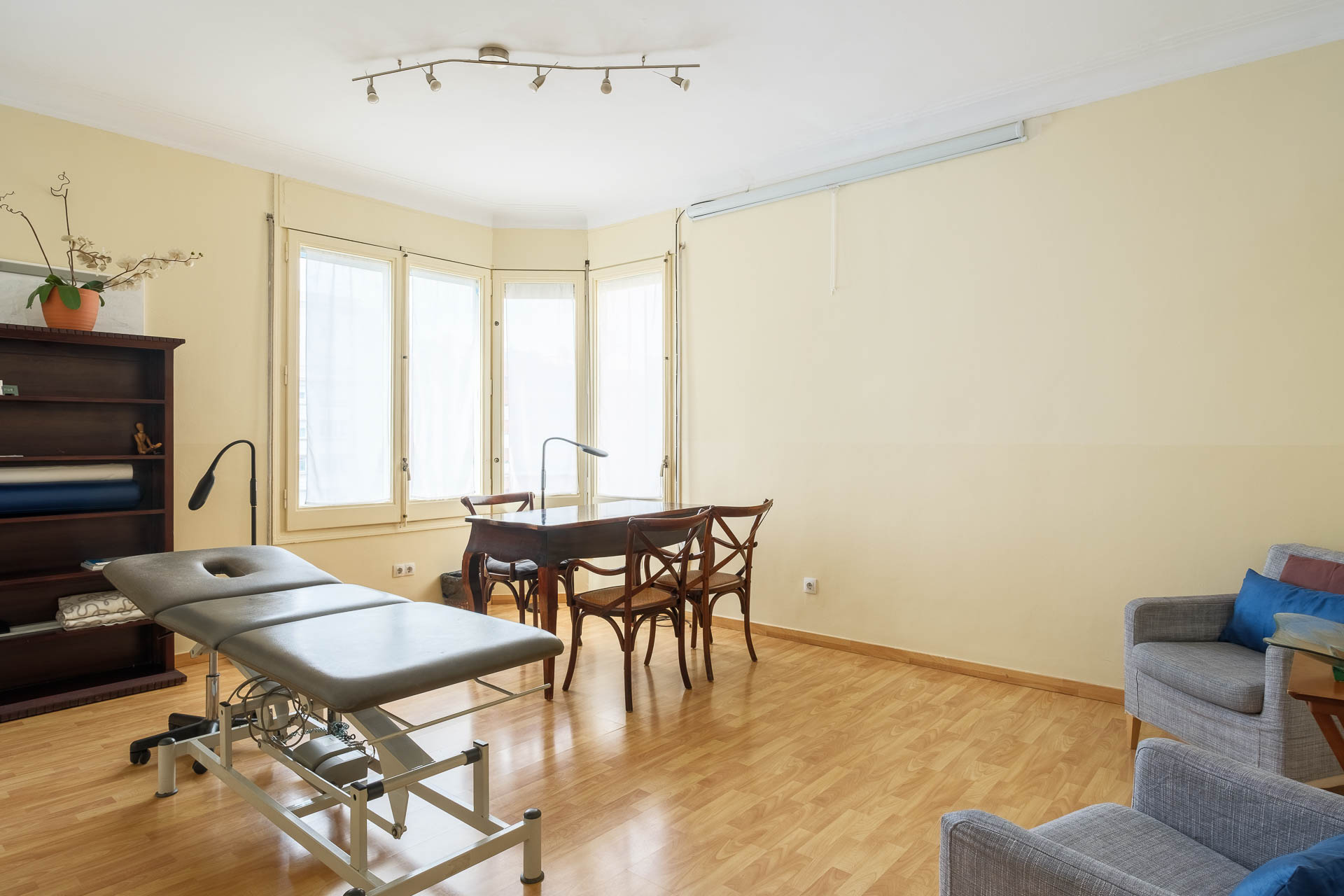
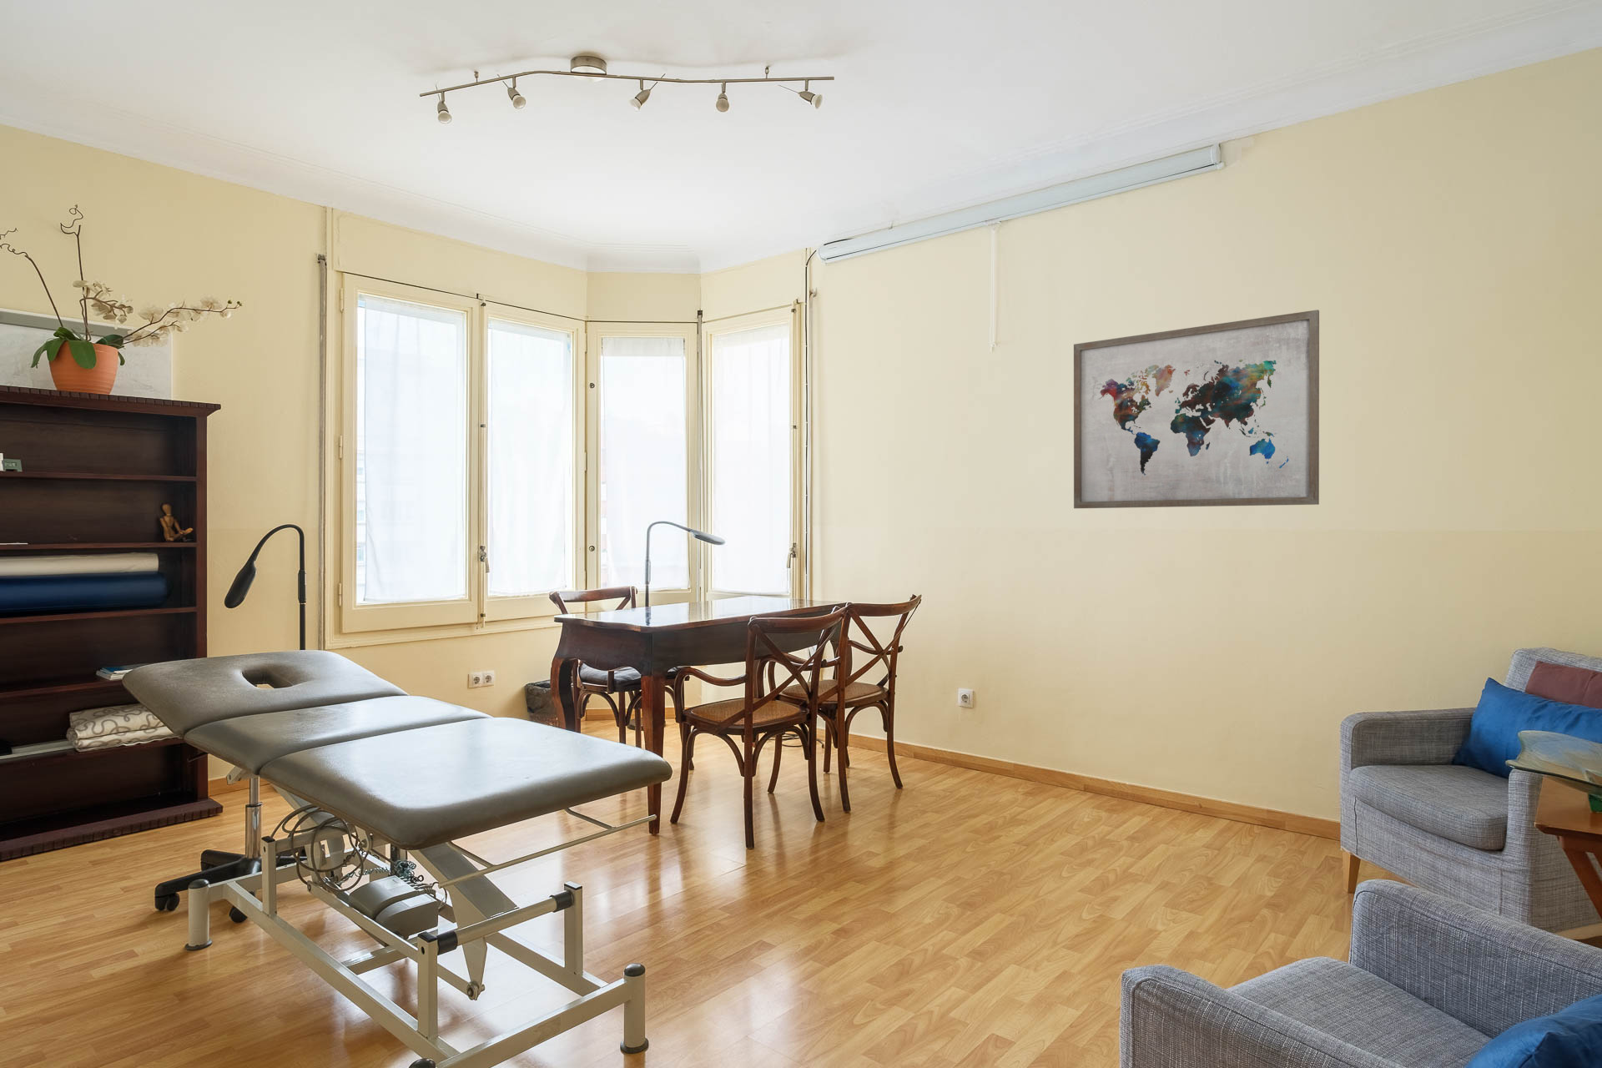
+ wall art (1186, 417)
